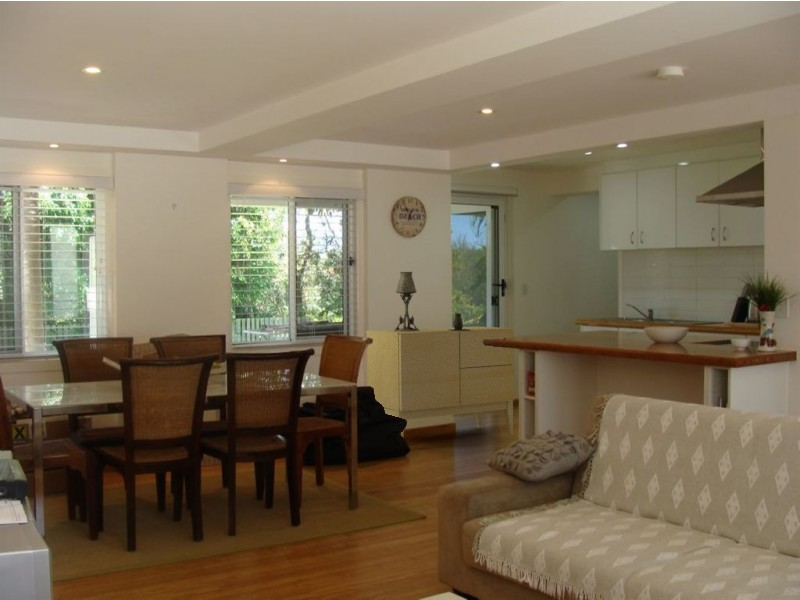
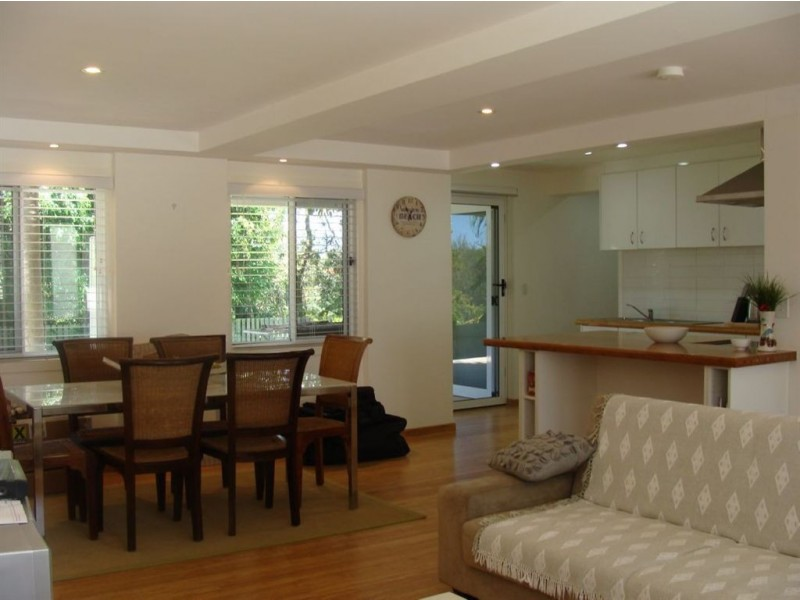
- table lamp (406, 301)
- sideboard (441, 383)
- decorative vase (458, 321)
